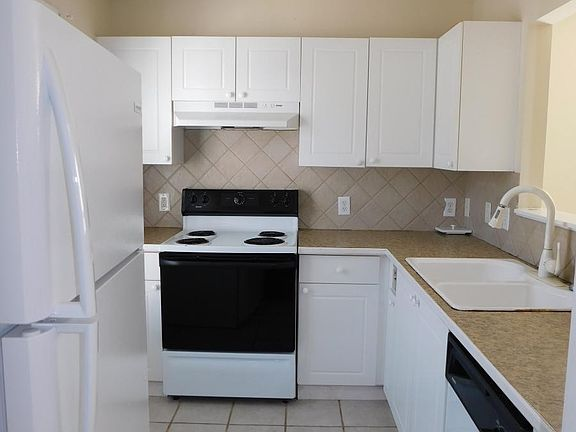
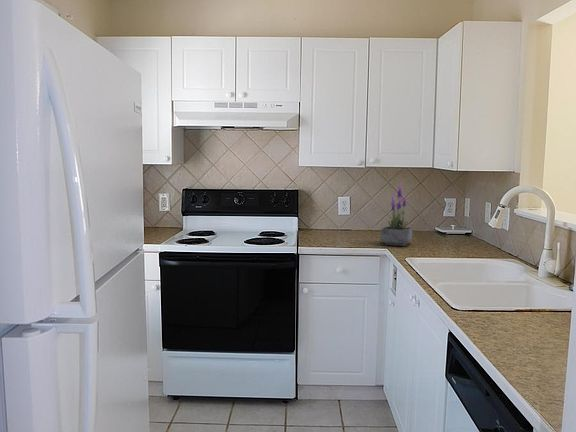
+ potted plant (397, 213)
